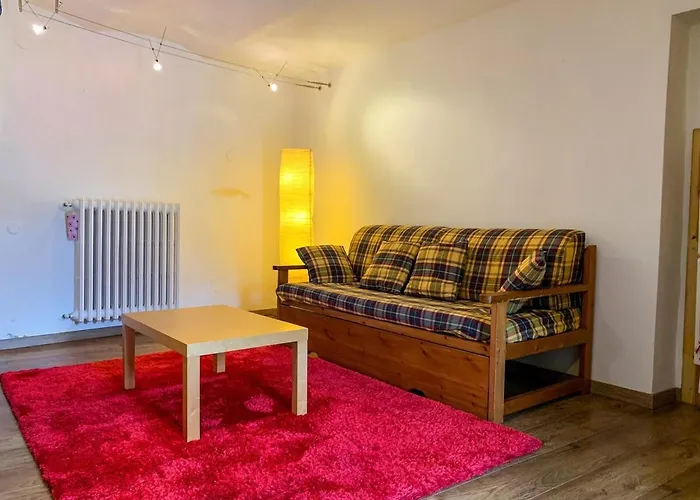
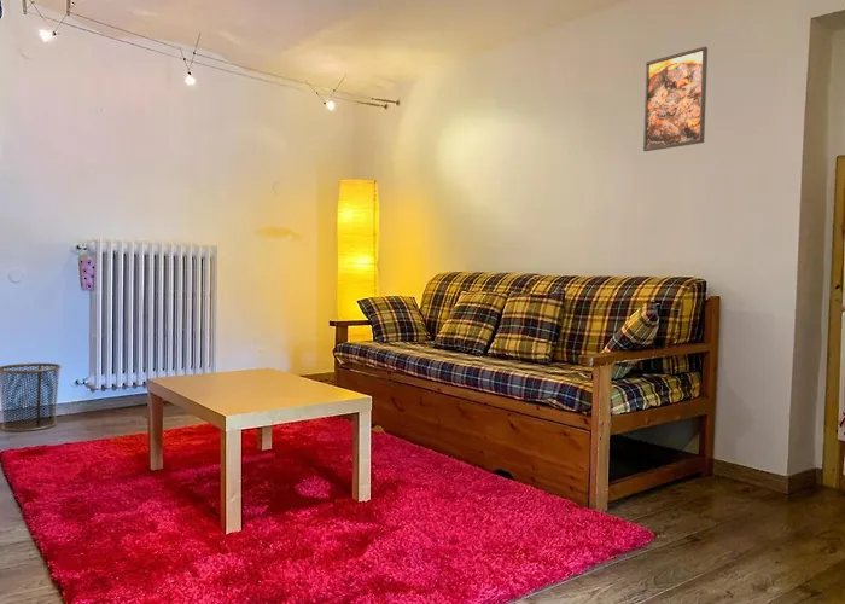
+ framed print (674, 100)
+ waste bin (29, 396)
